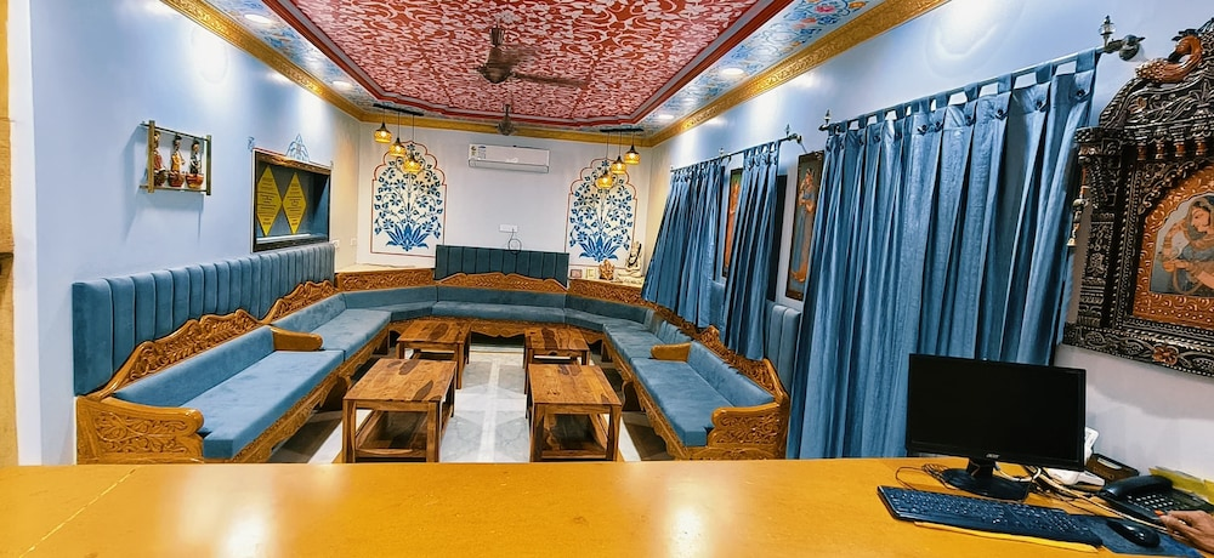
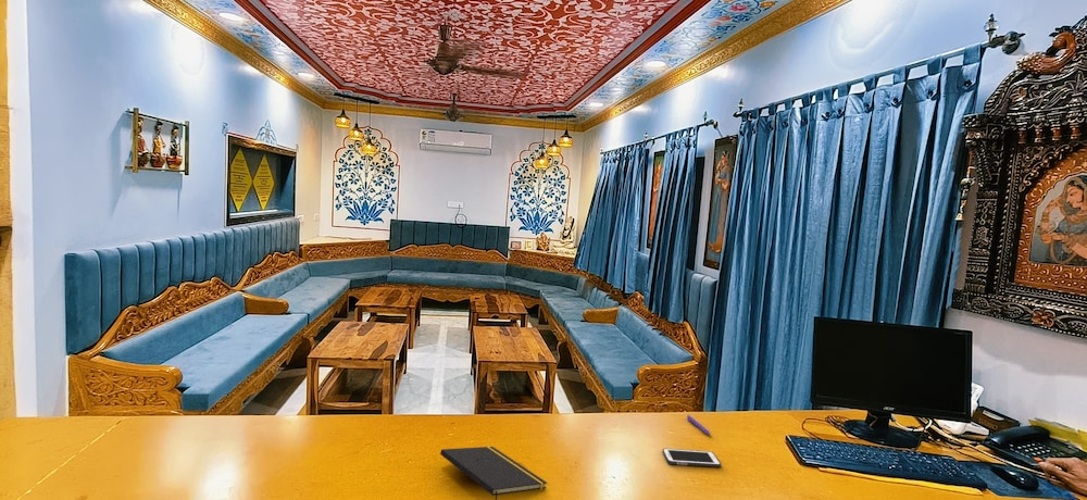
+ notepad (492, 467)
+ cell phone (690, 458)
+ pen (698, 425)
